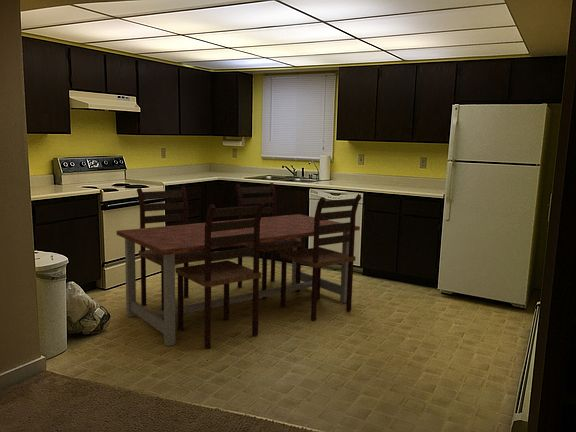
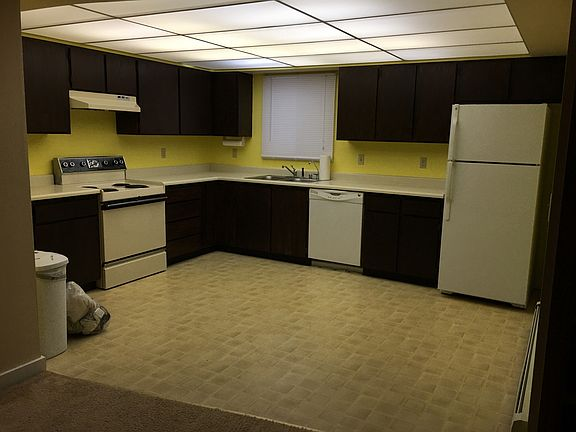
- dining table (245, 251)
